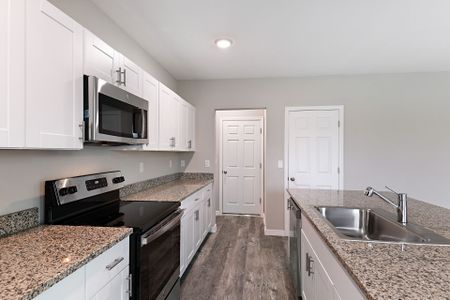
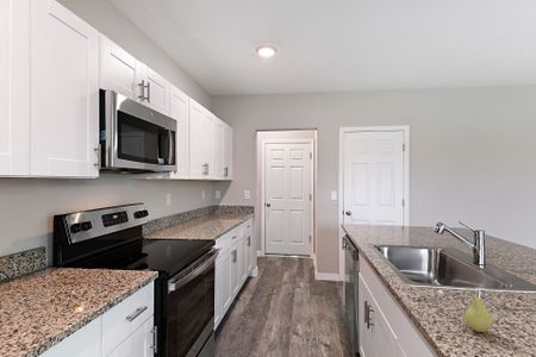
+ fruit (476, 311)
